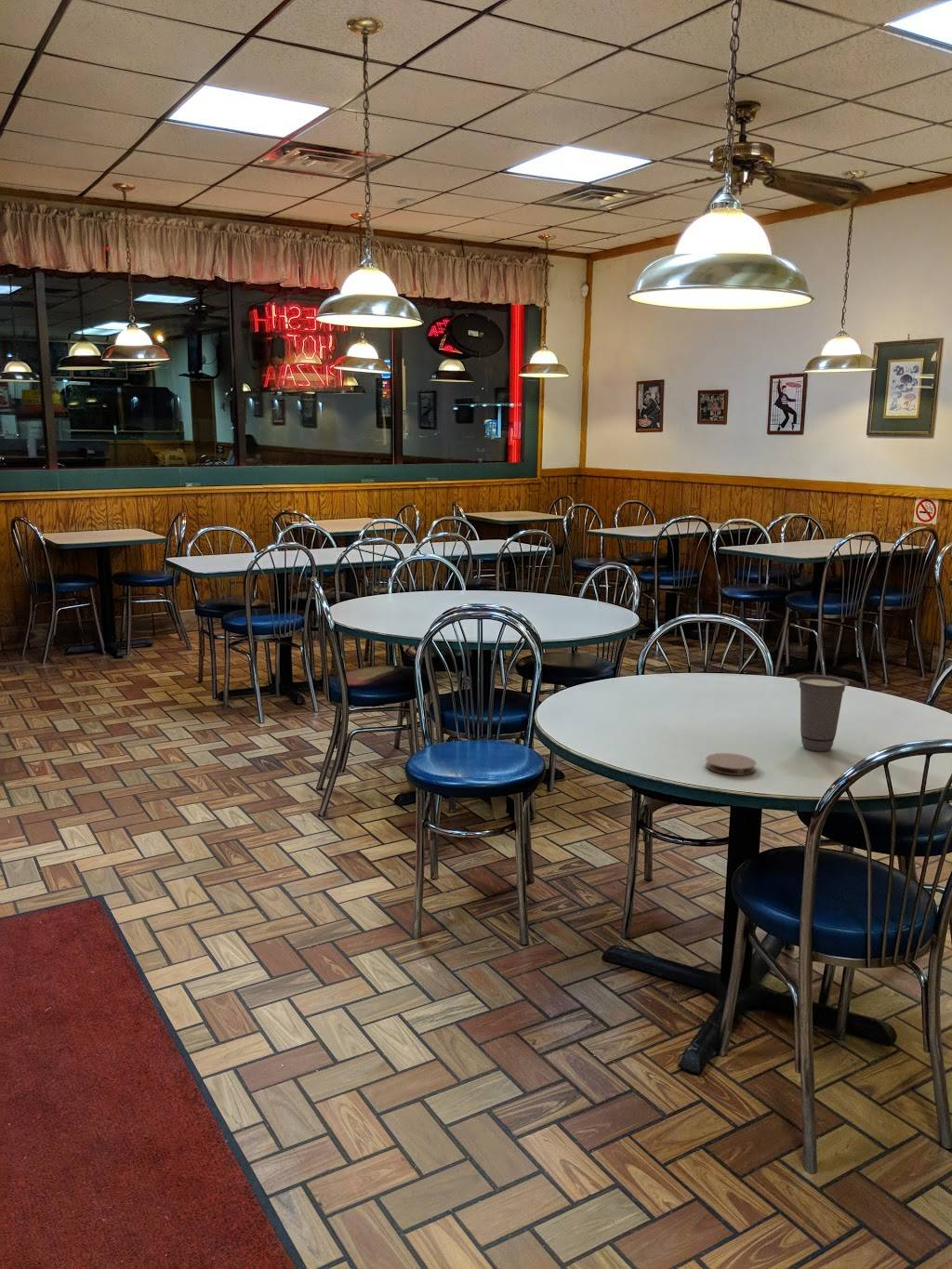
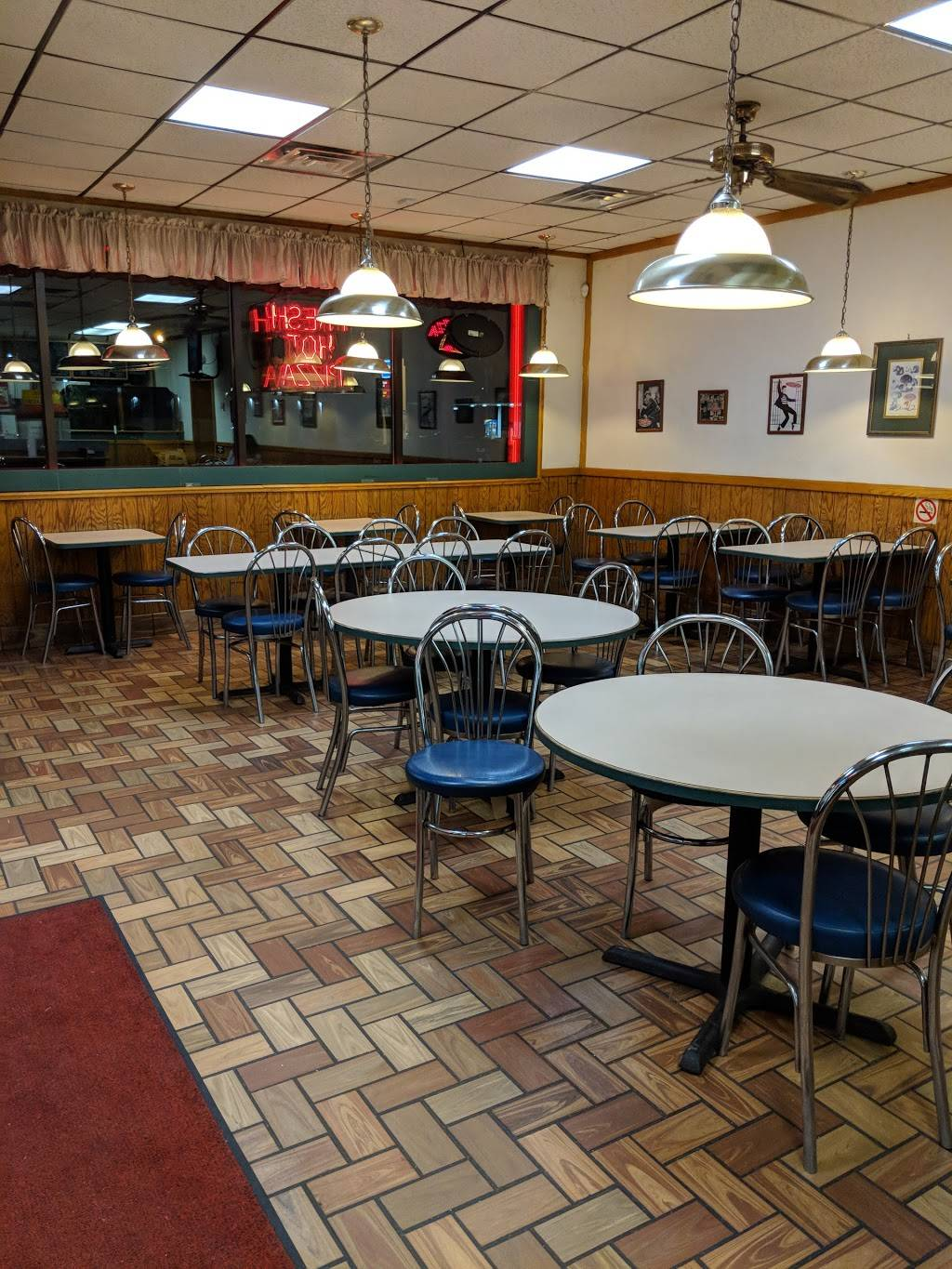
- coaster (730, 763)
- cup (819, 714)
